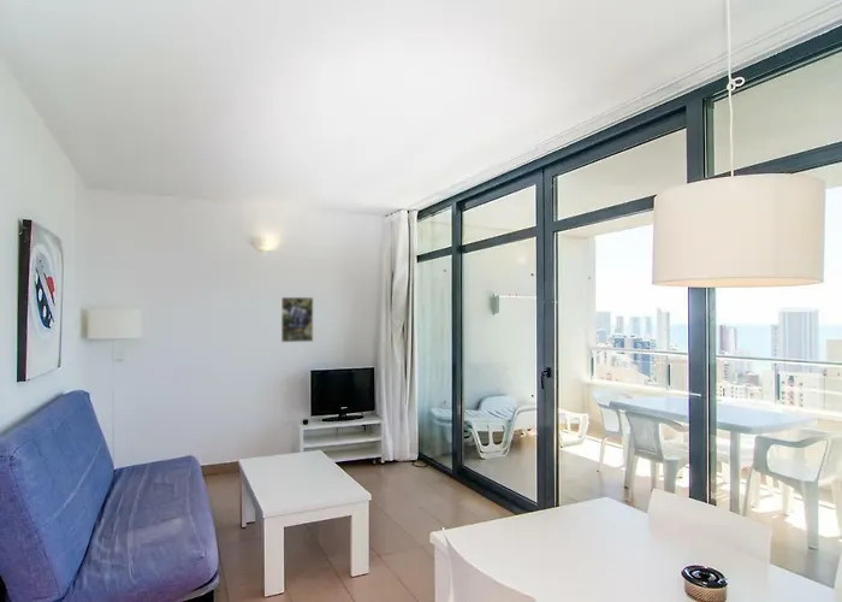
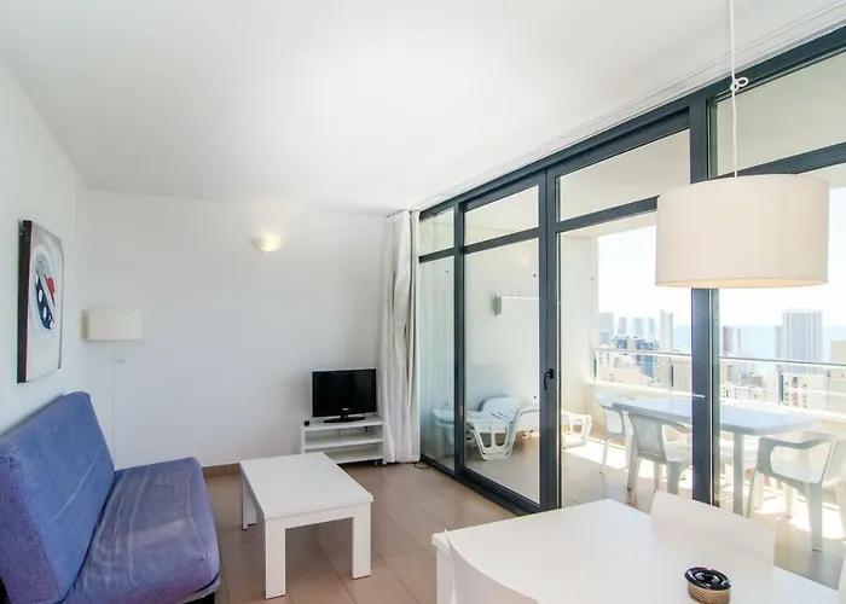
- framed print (297, 319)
